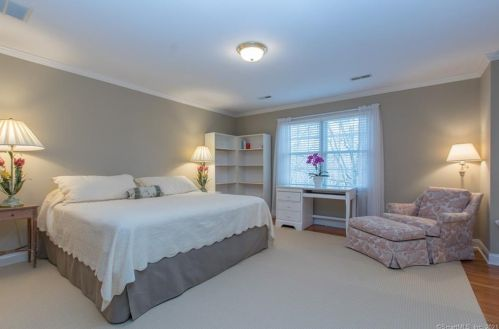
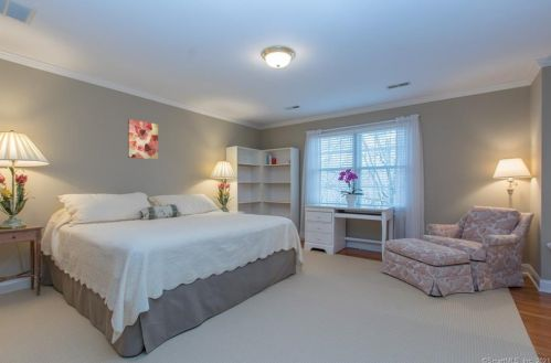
+ wall art (144, 140)
